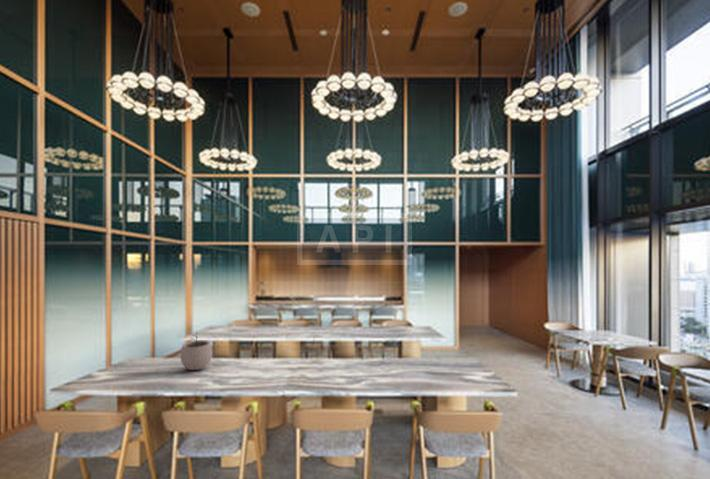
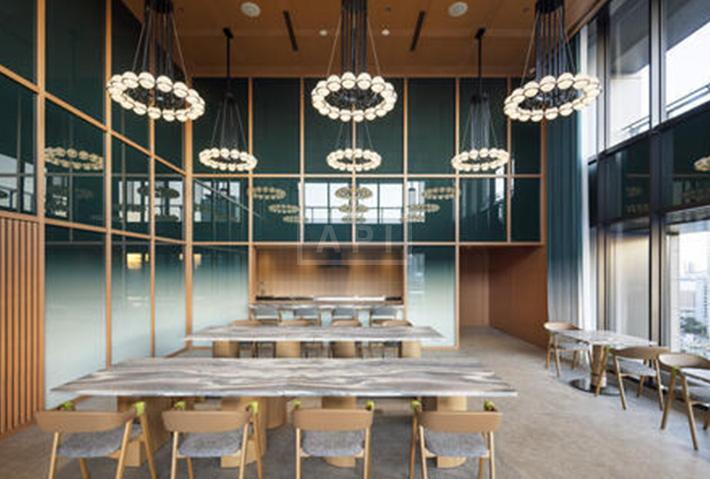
- plant pot (196, 350)
